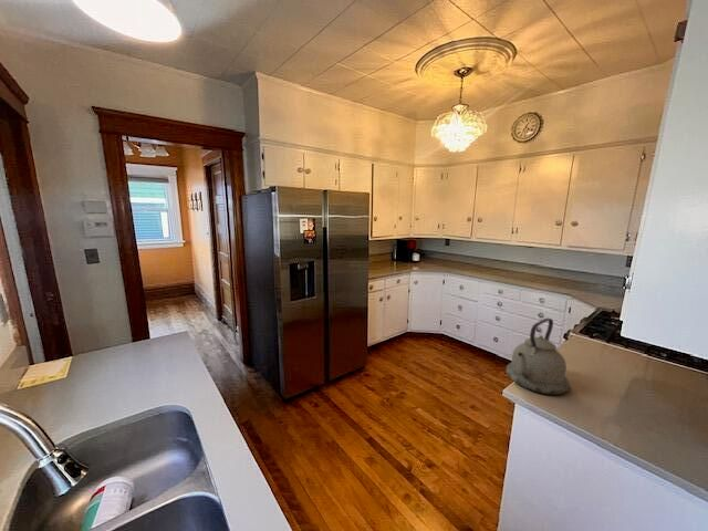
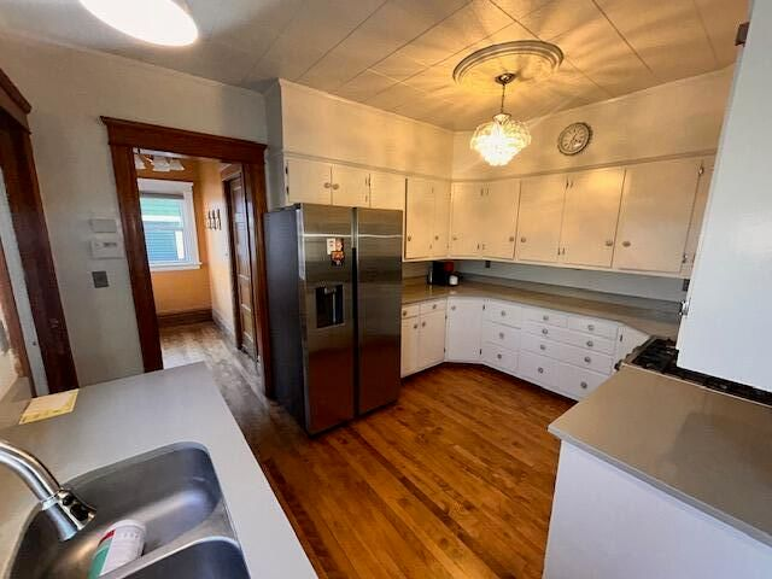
- kettle (539, 352)
